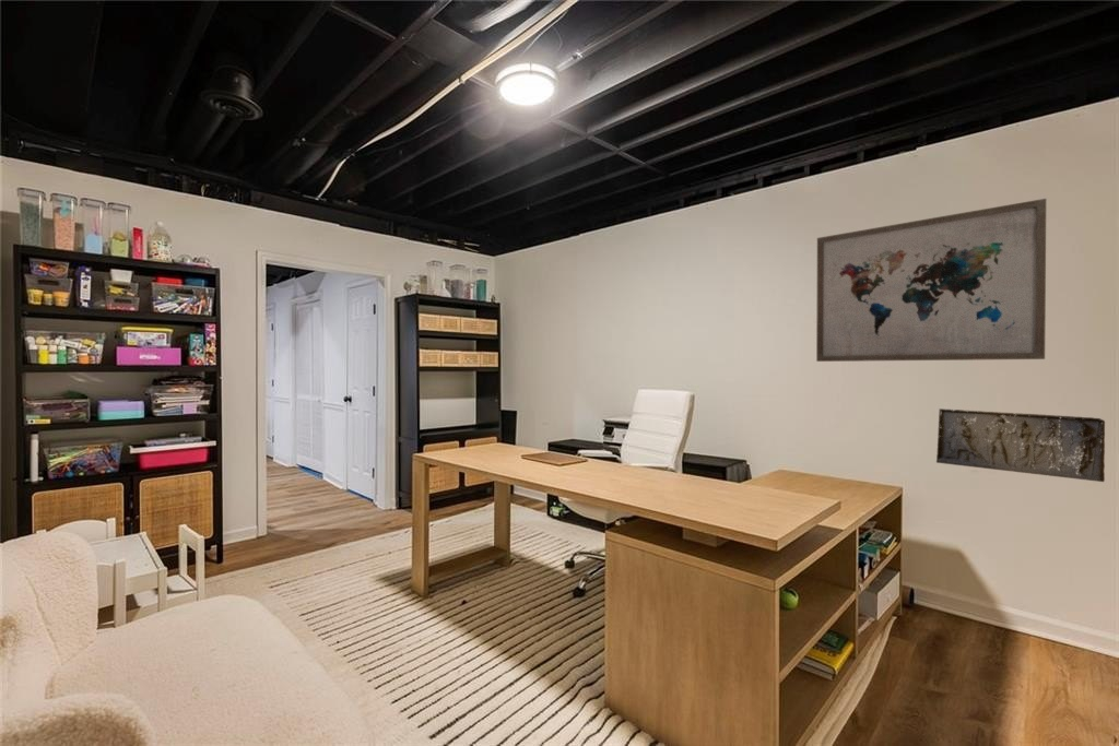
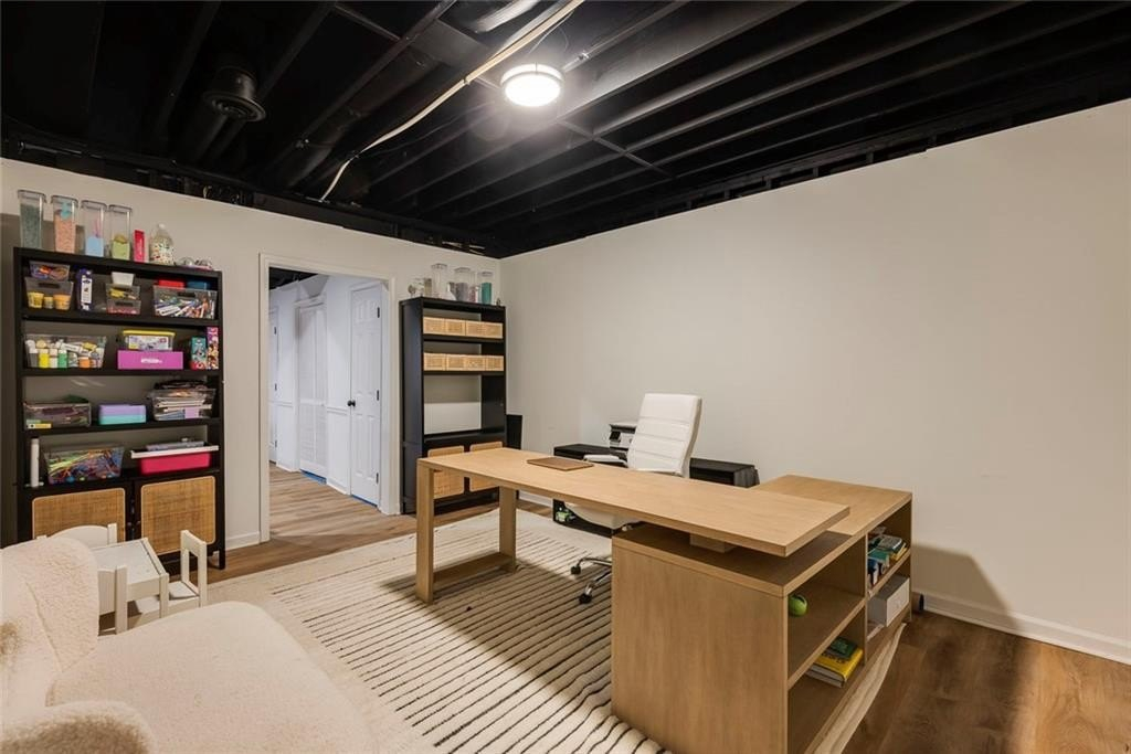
- relief sculpture (1013, 441)
- wall art (916, 291)
